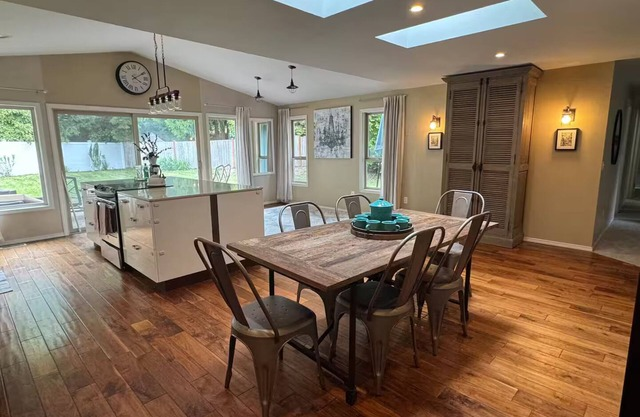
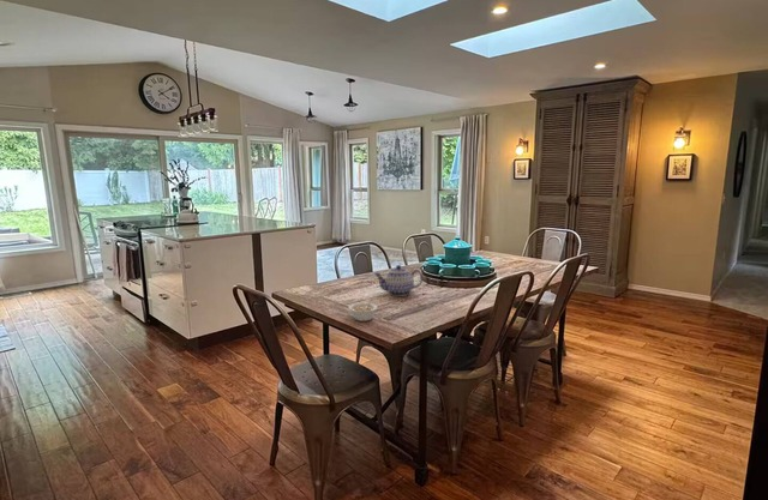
+ legume (362, 311)
+ teapot (398, 279)
